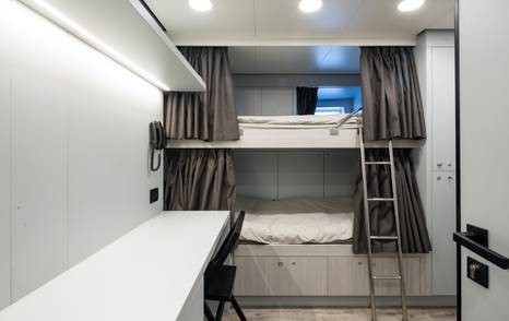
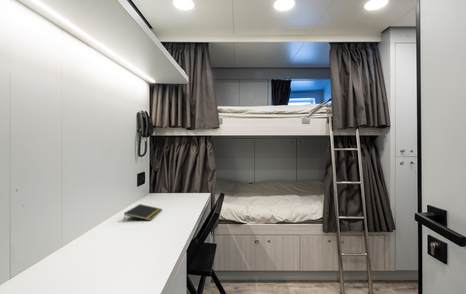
+ notepad (144, 211)
